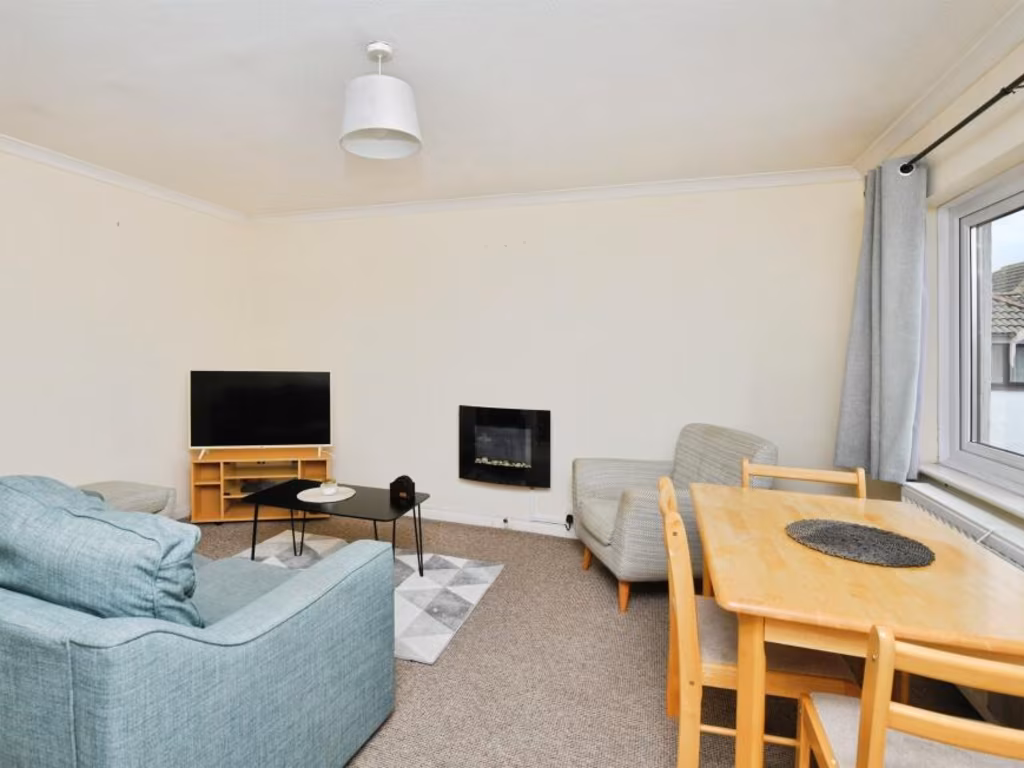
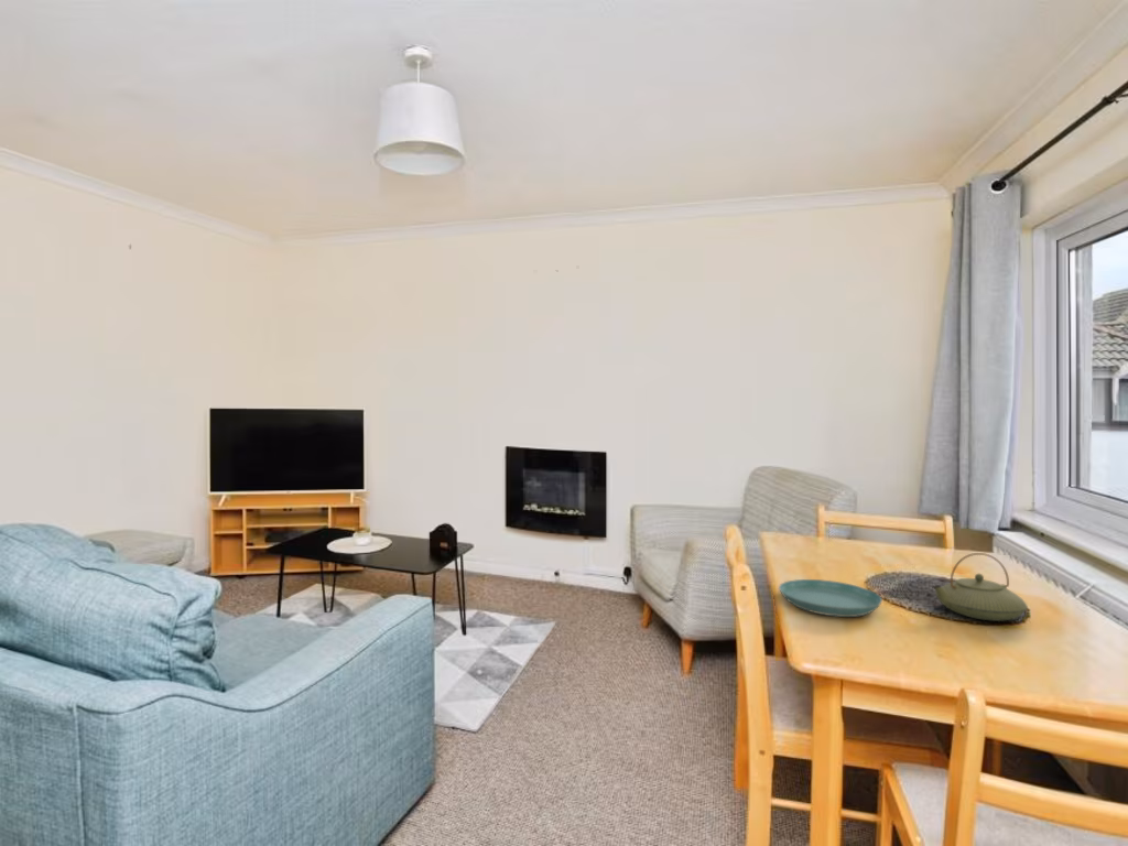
+ teapot (974, 583)
+ saucer (828, 598)
